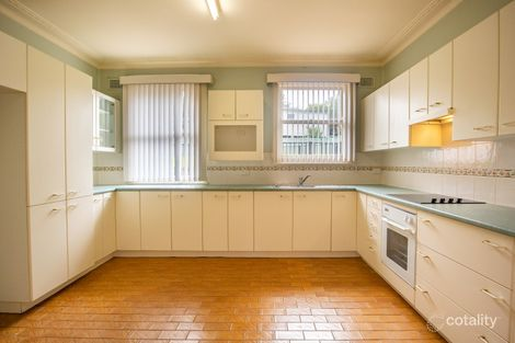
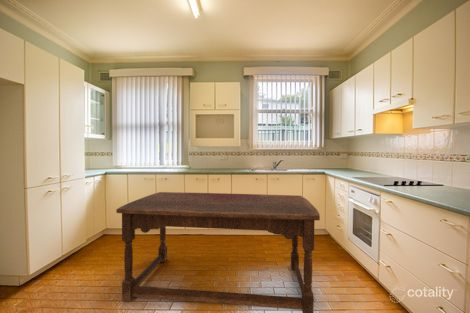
+ dining table (221, 228)
